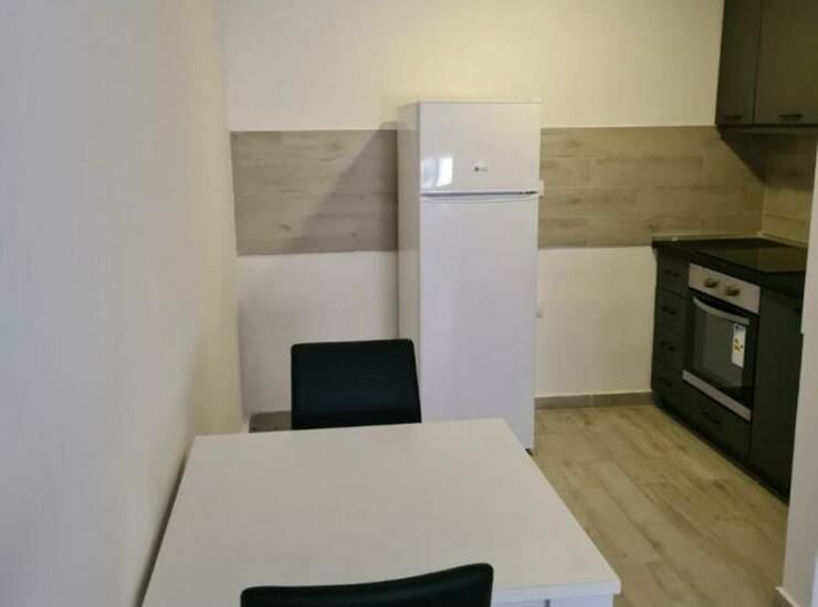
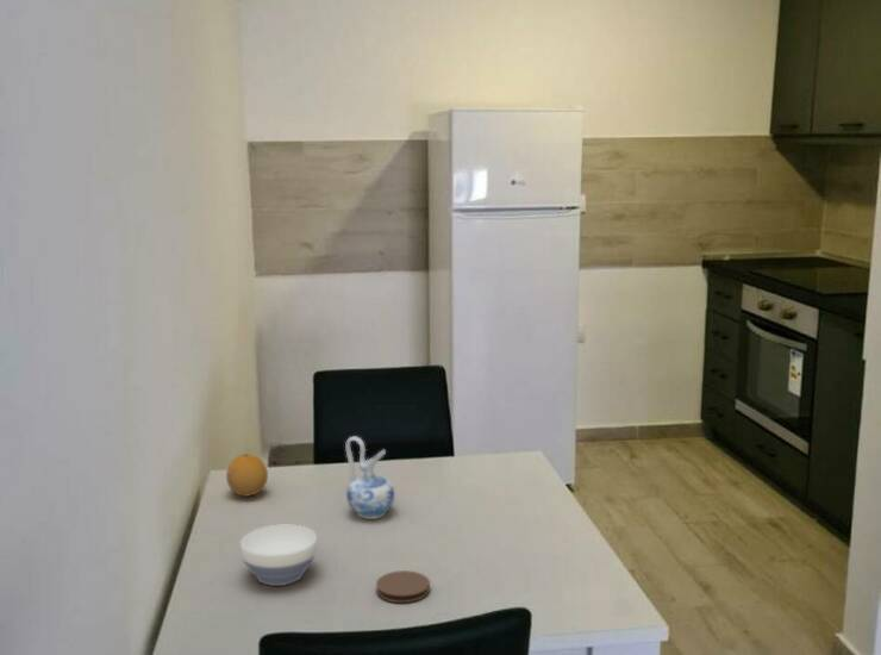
+ coaster (402, 586)
+ bowl (279, 557)
+ ceramic pitcher (369, 475)
+ fruit (246, 474)
